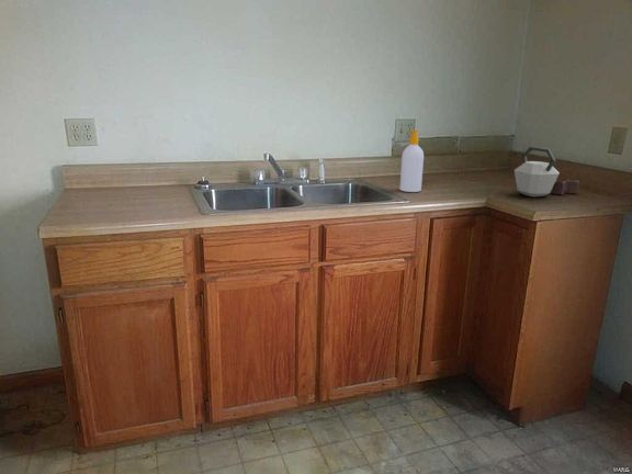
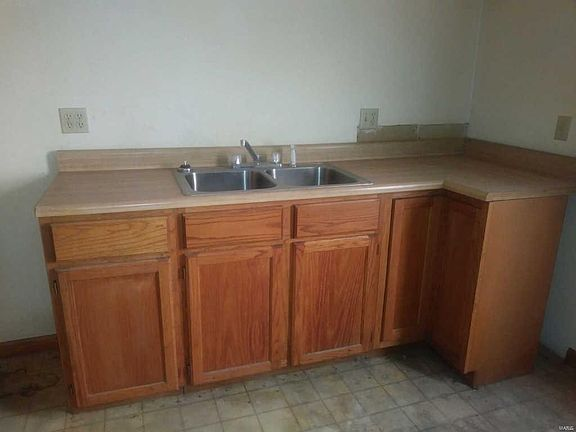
- kettle (551, 171)
- soap bottle (411, 160)
